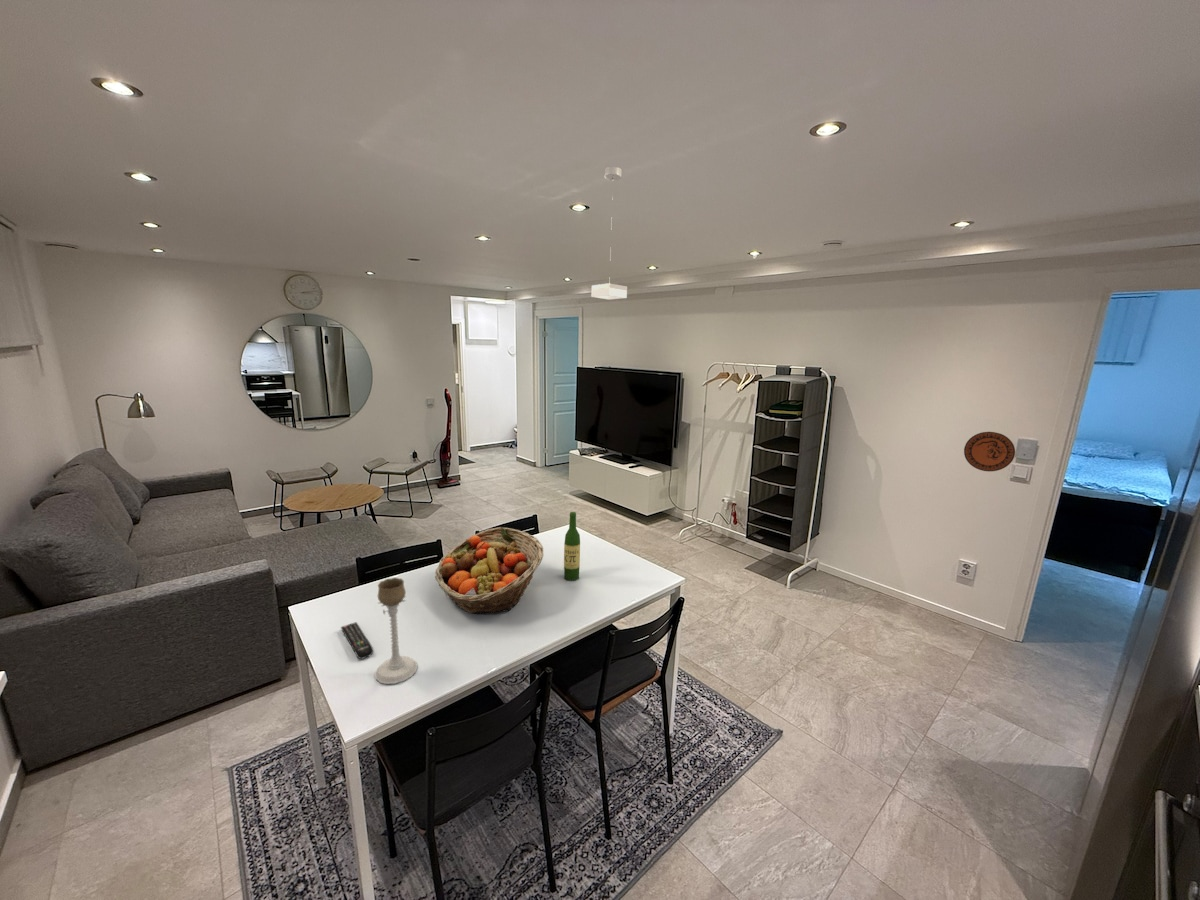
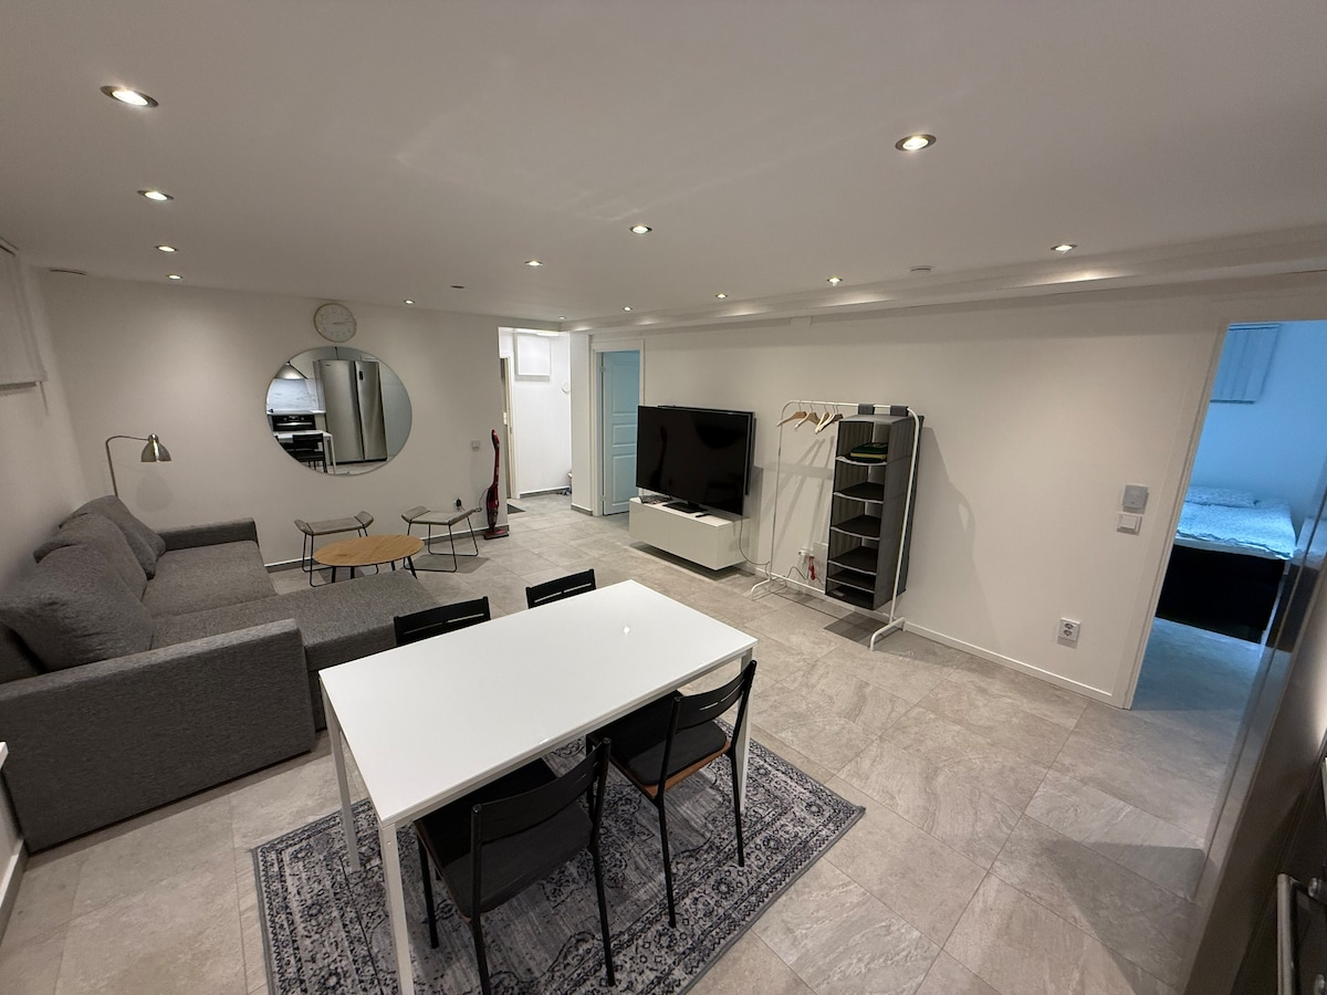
- candle holder (393, 627)
- decorative plate (988, 451)
- wine bottle (572, 545)
- fruit basket (490, 568)
- pendant lamp (611, 227)
- remote control (356, 638)
